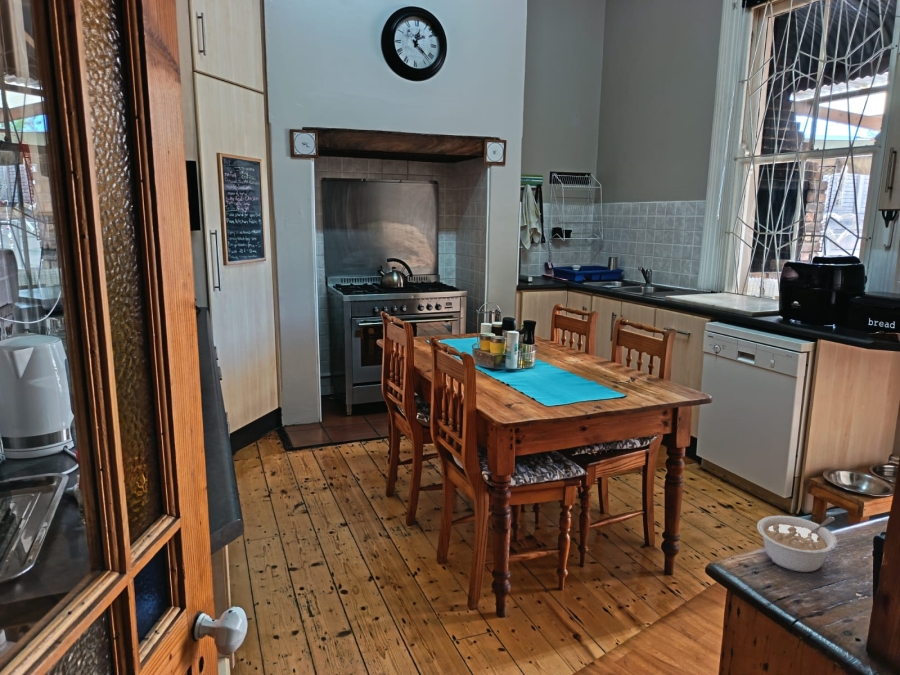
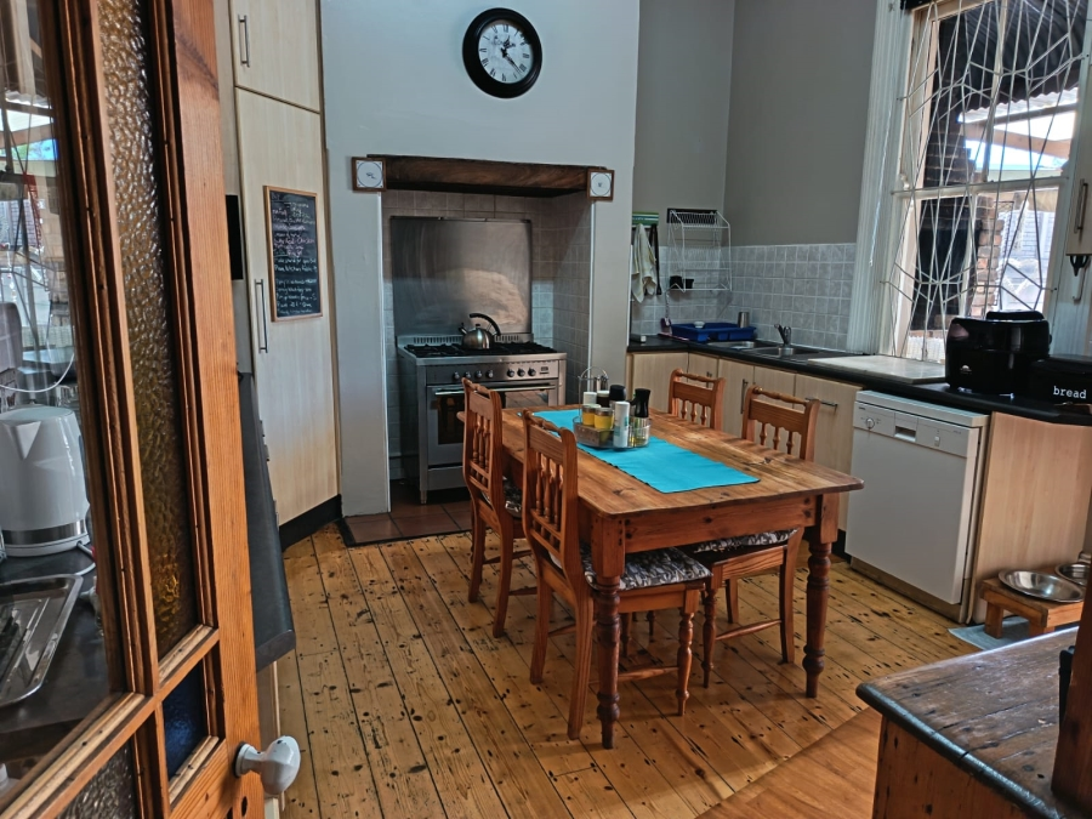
- legume (795, 541)
